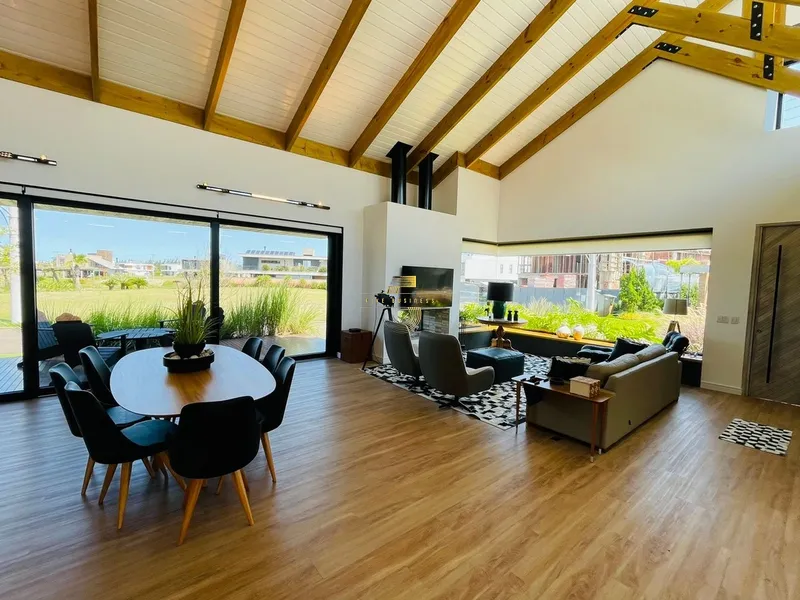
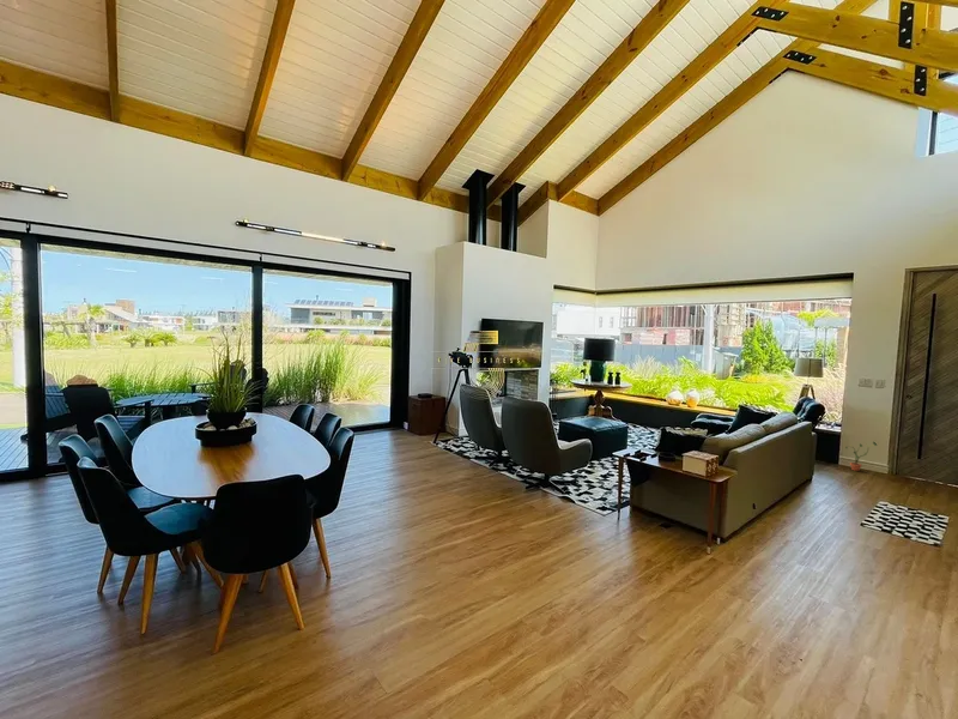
+ potted plant (860, 455)
